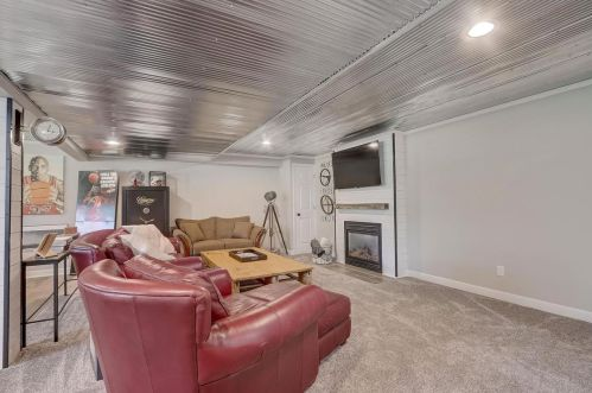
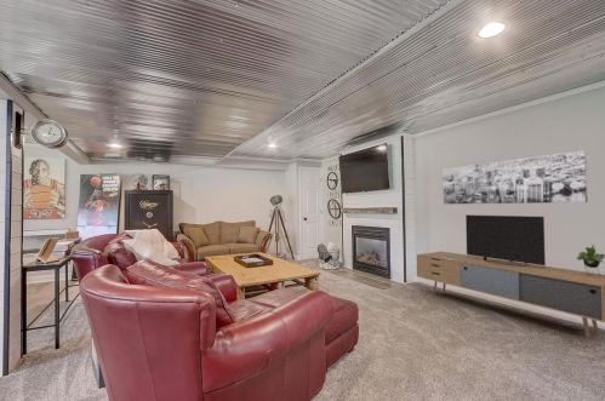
+ wall art (501, 182)
+ media console (500, 262)
